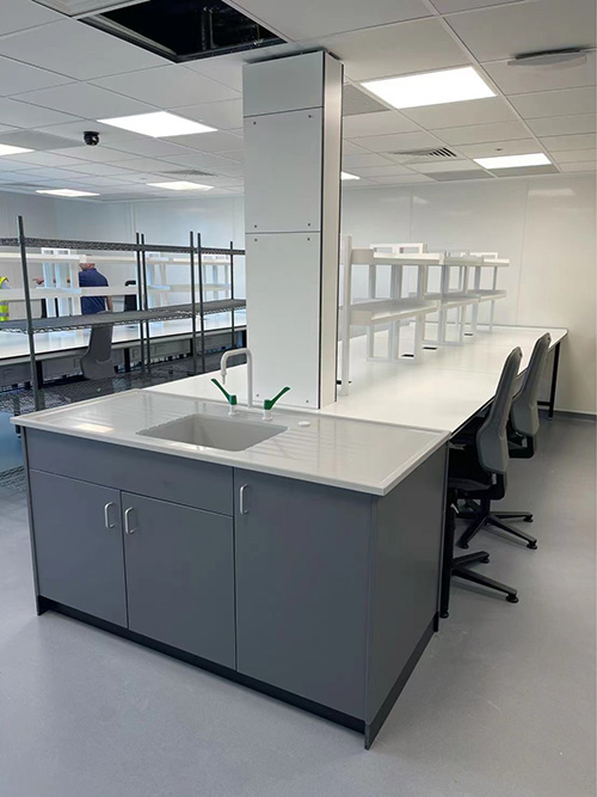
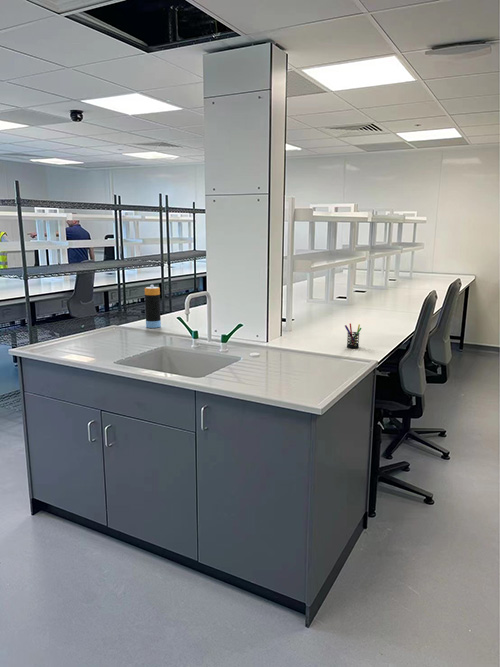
+ pen holder (354, 335)
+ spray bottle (152, 305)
